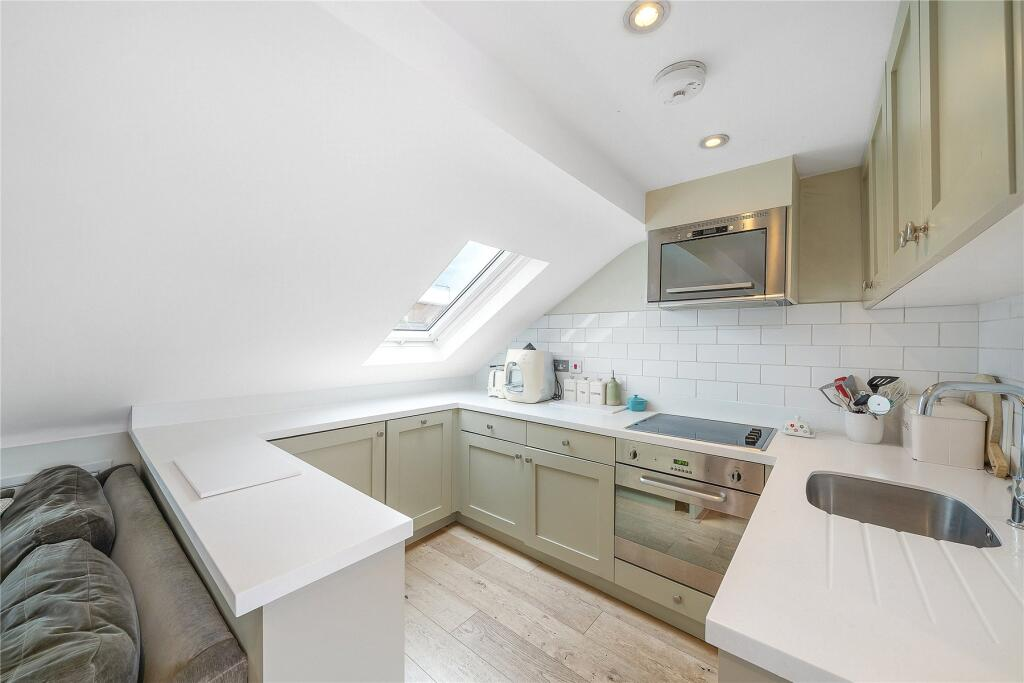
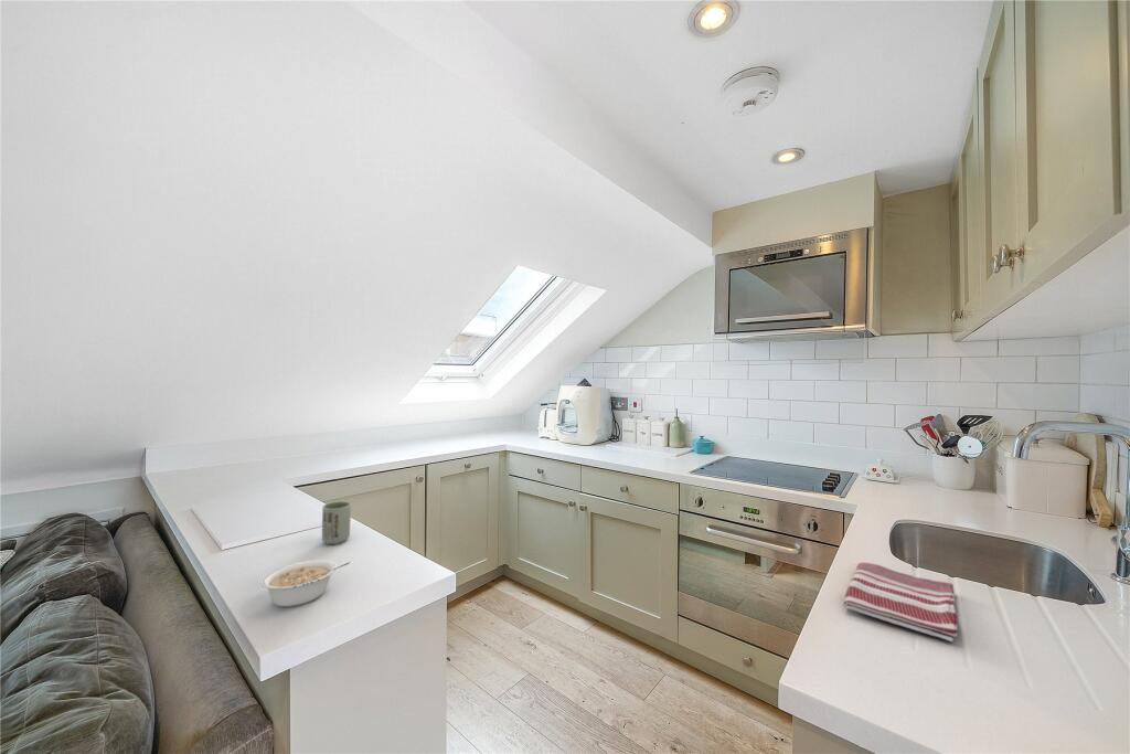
+ legume (302, 581)
+ dish towel (899, 594)
+ cup (335, 522)
